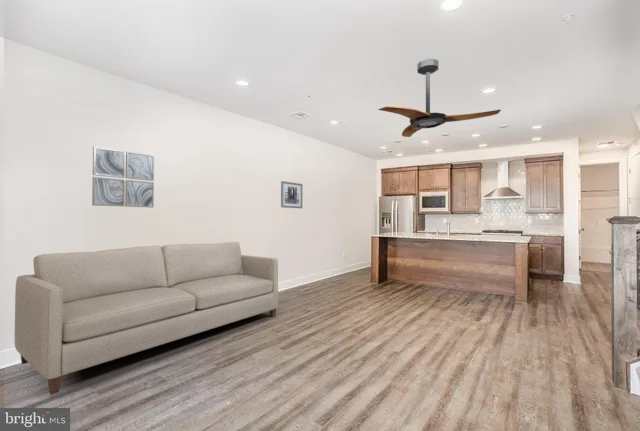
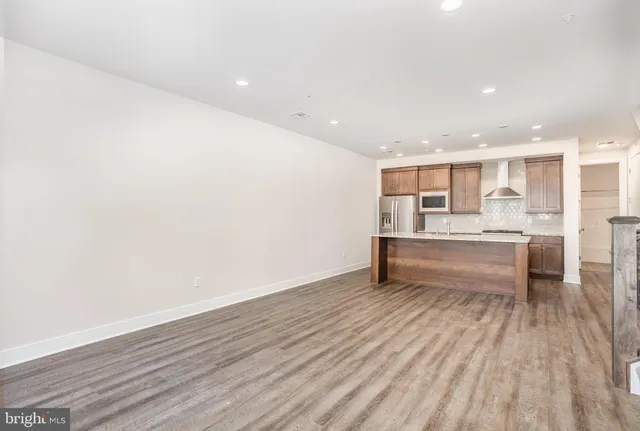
- sofa (172, 291)
- wall art (124, 180)
- ceiling fan (429, 94)
- wall art (292, 195)
